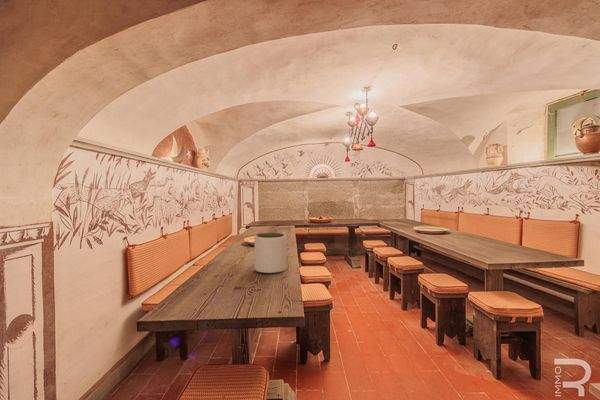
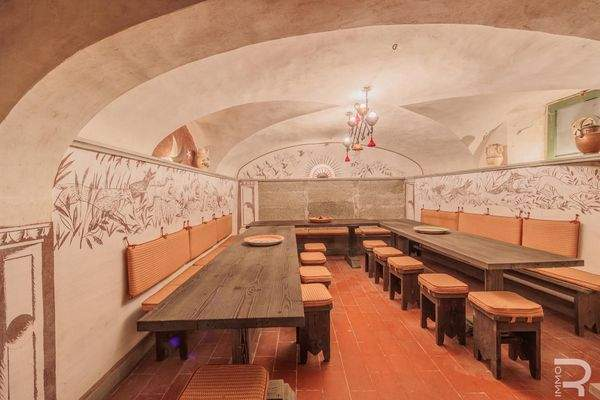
- plant pot (270, 252)
